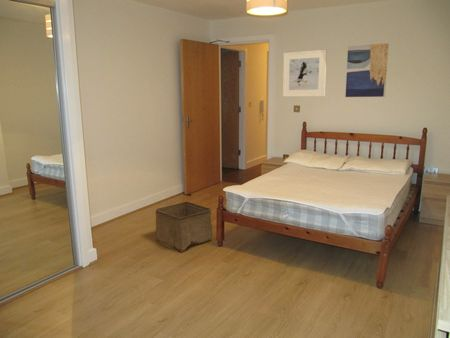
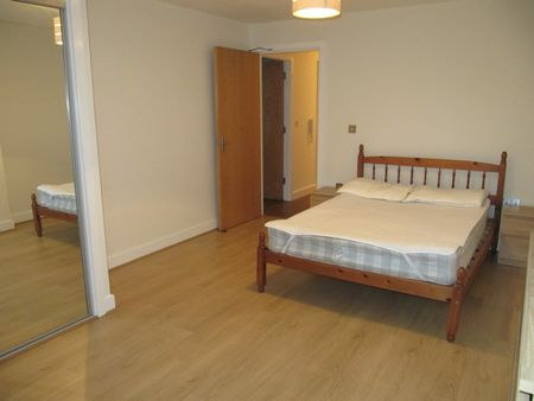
- storage bin (183, 224)
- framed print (303, 74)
- wall art (366, 71)
